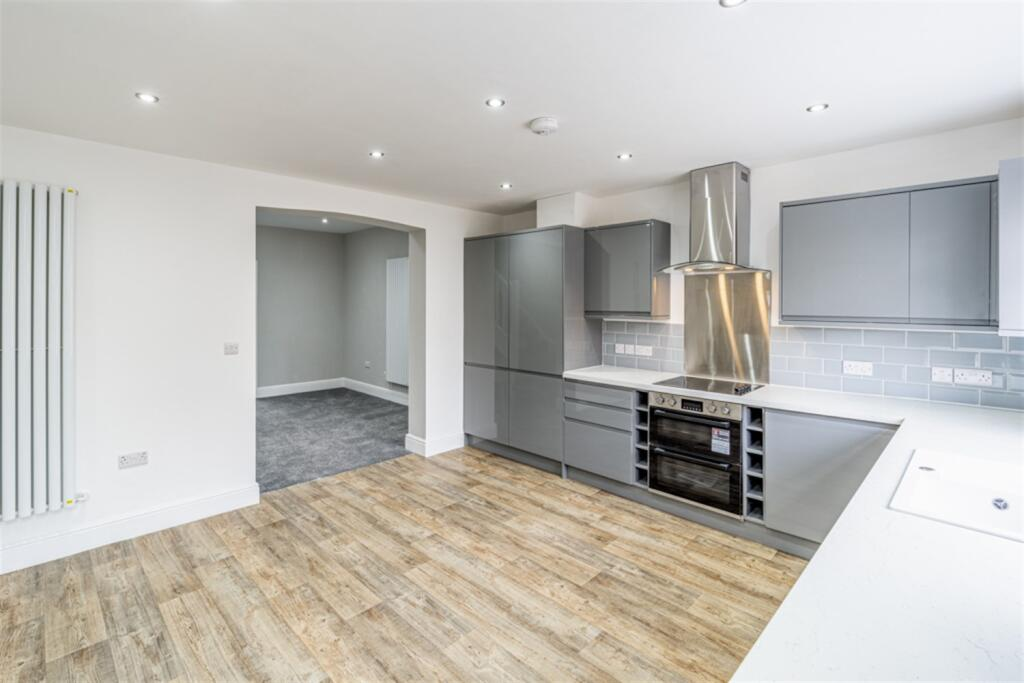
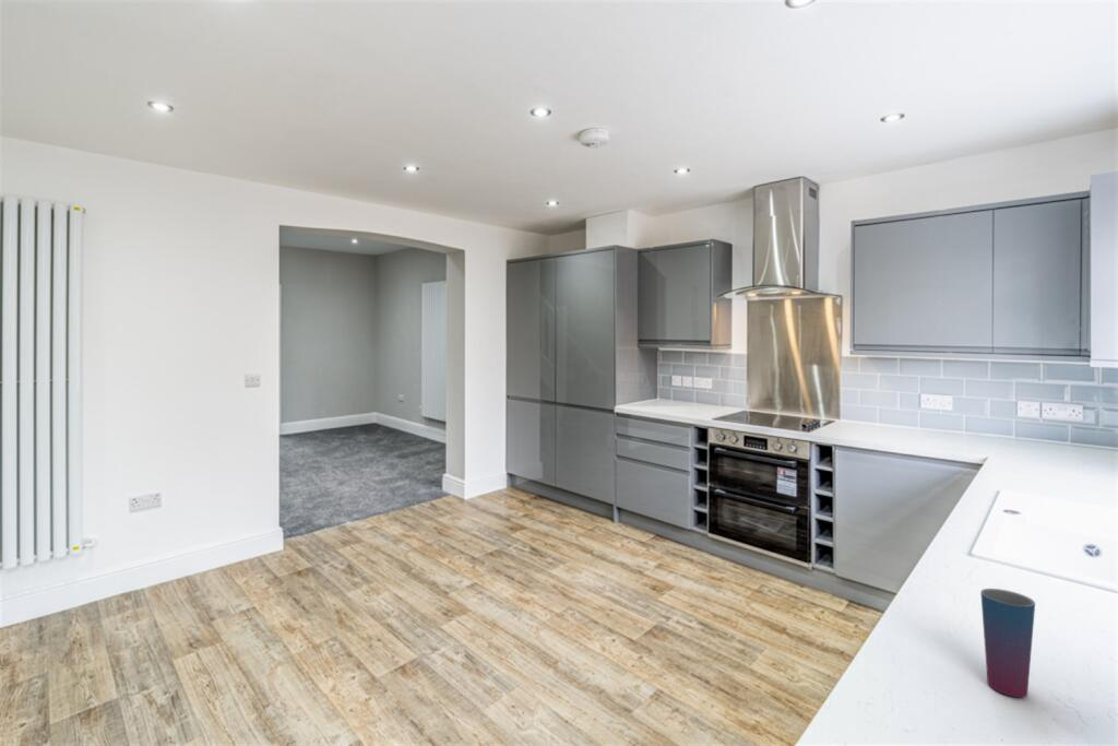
+ cup (1007, 642)
